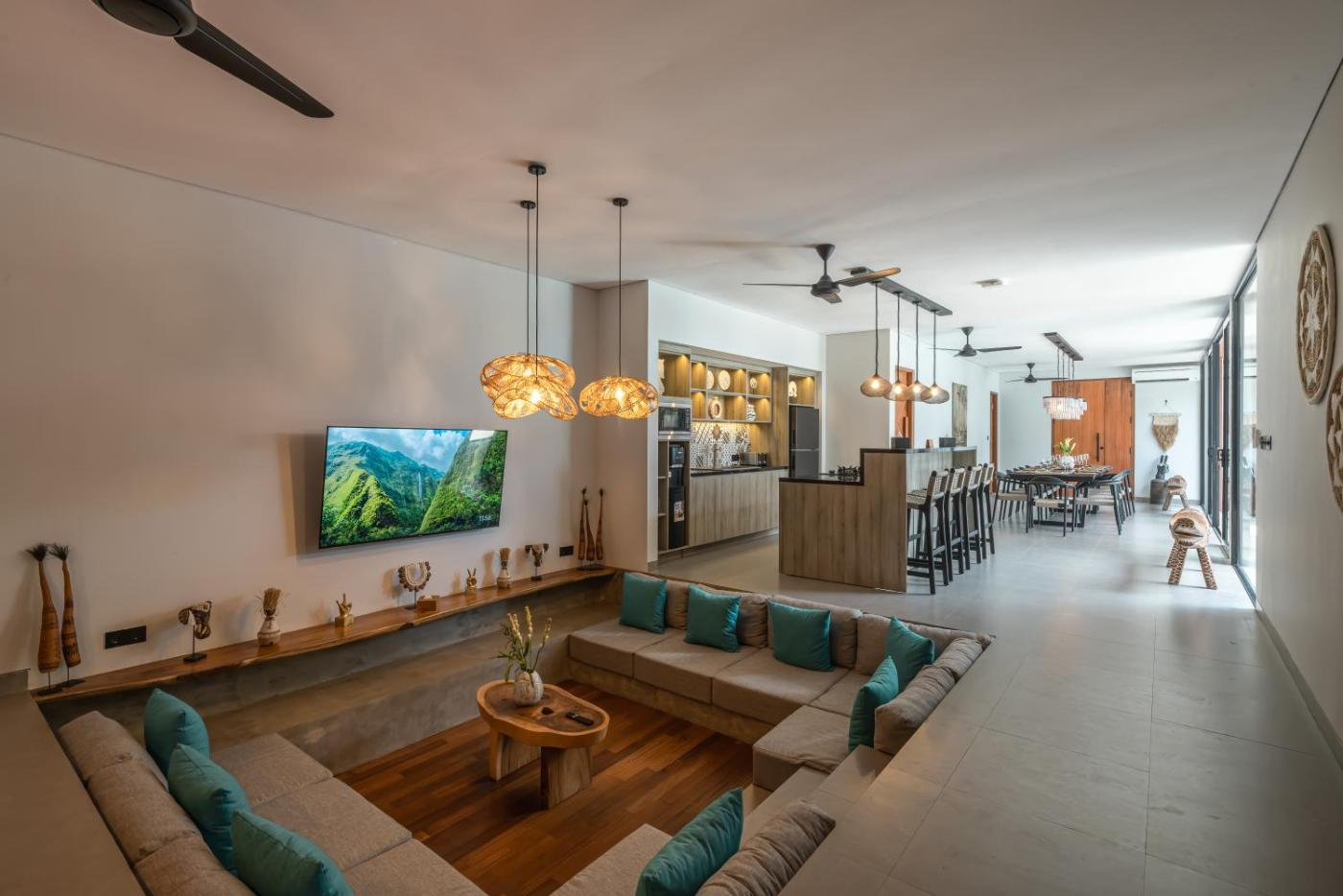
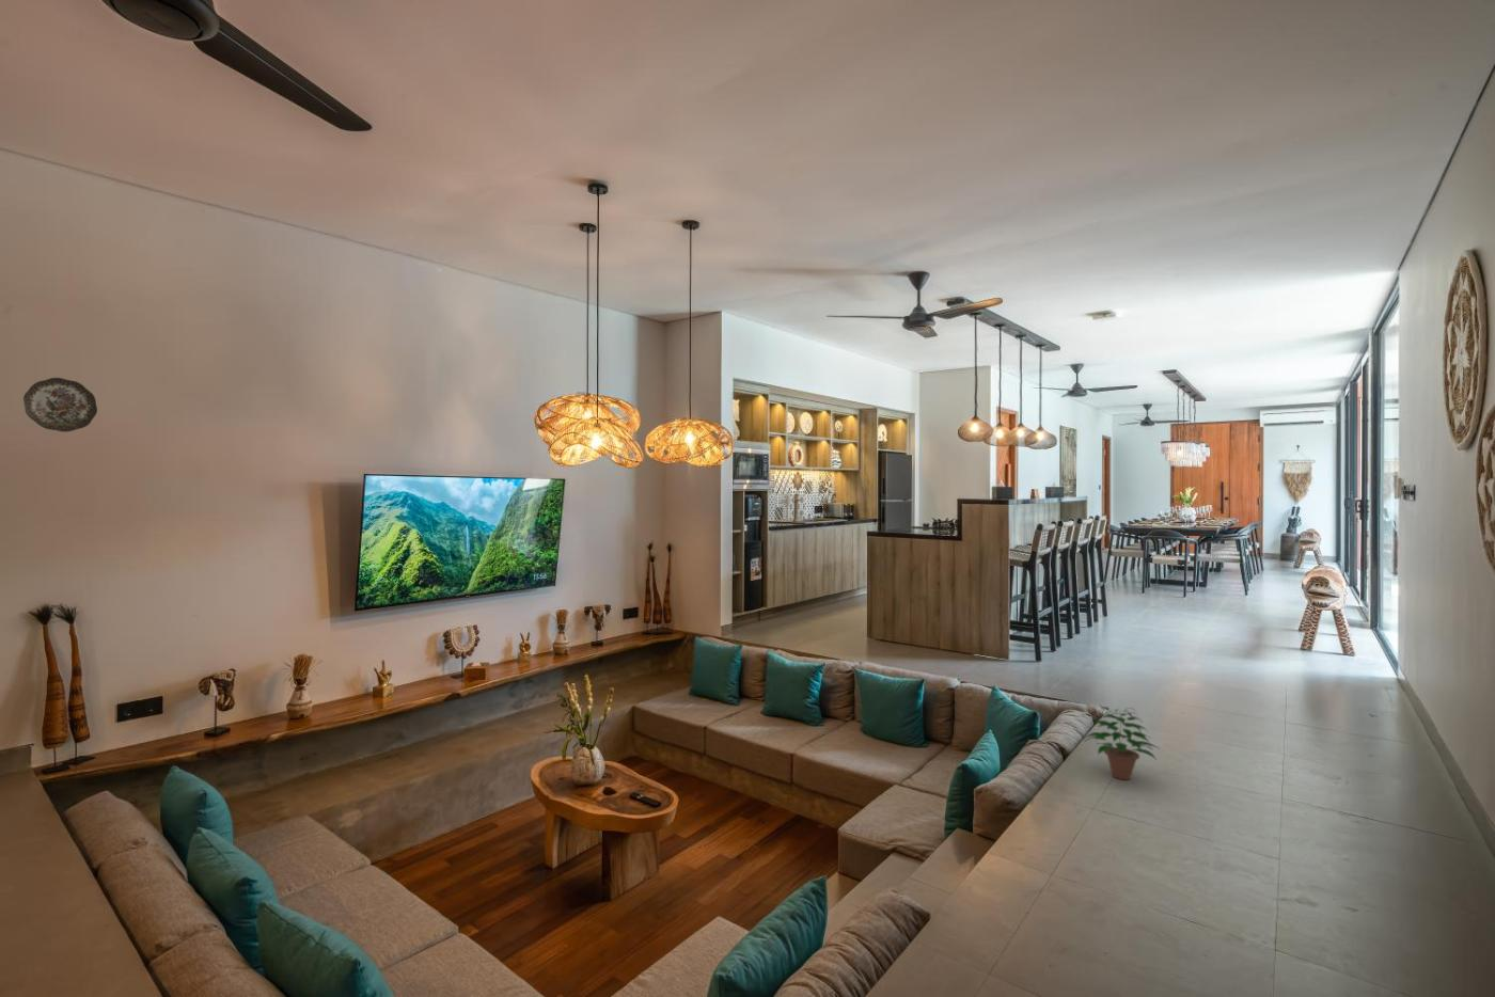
+ potted plant (1121, 741)
+ decorative plate (61, 405)
